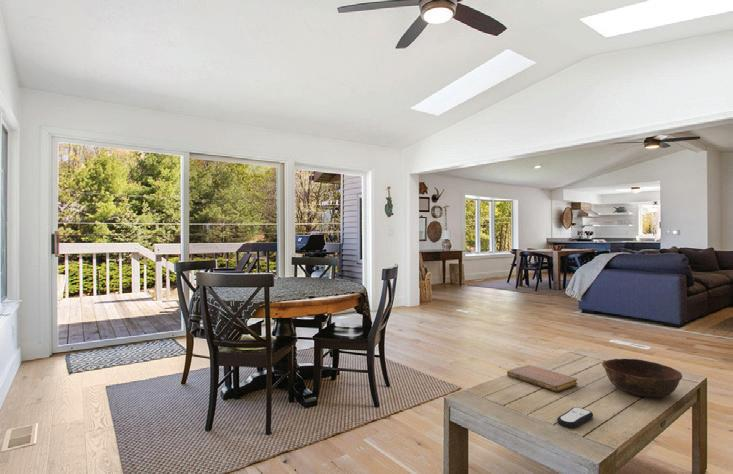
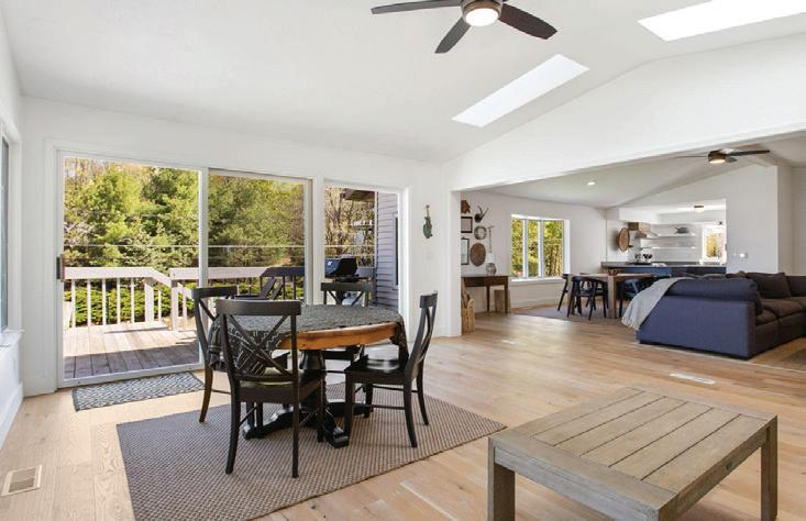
- bowl (640, 379)
- notebook (541, 377)
- remote control (574, 417)
